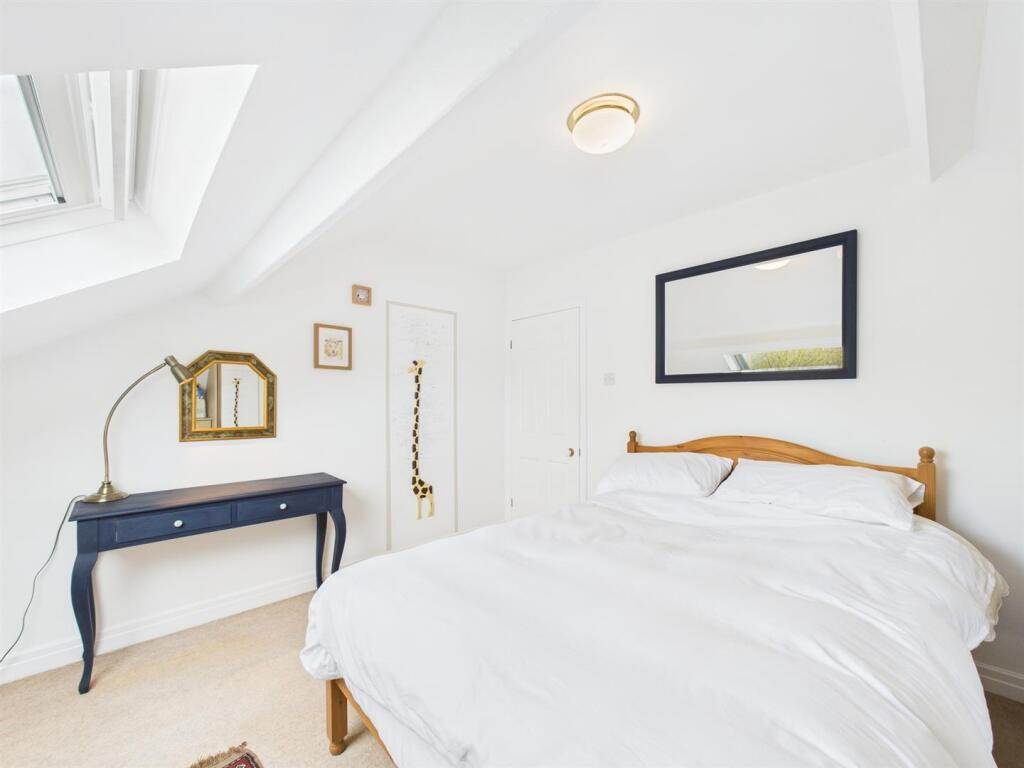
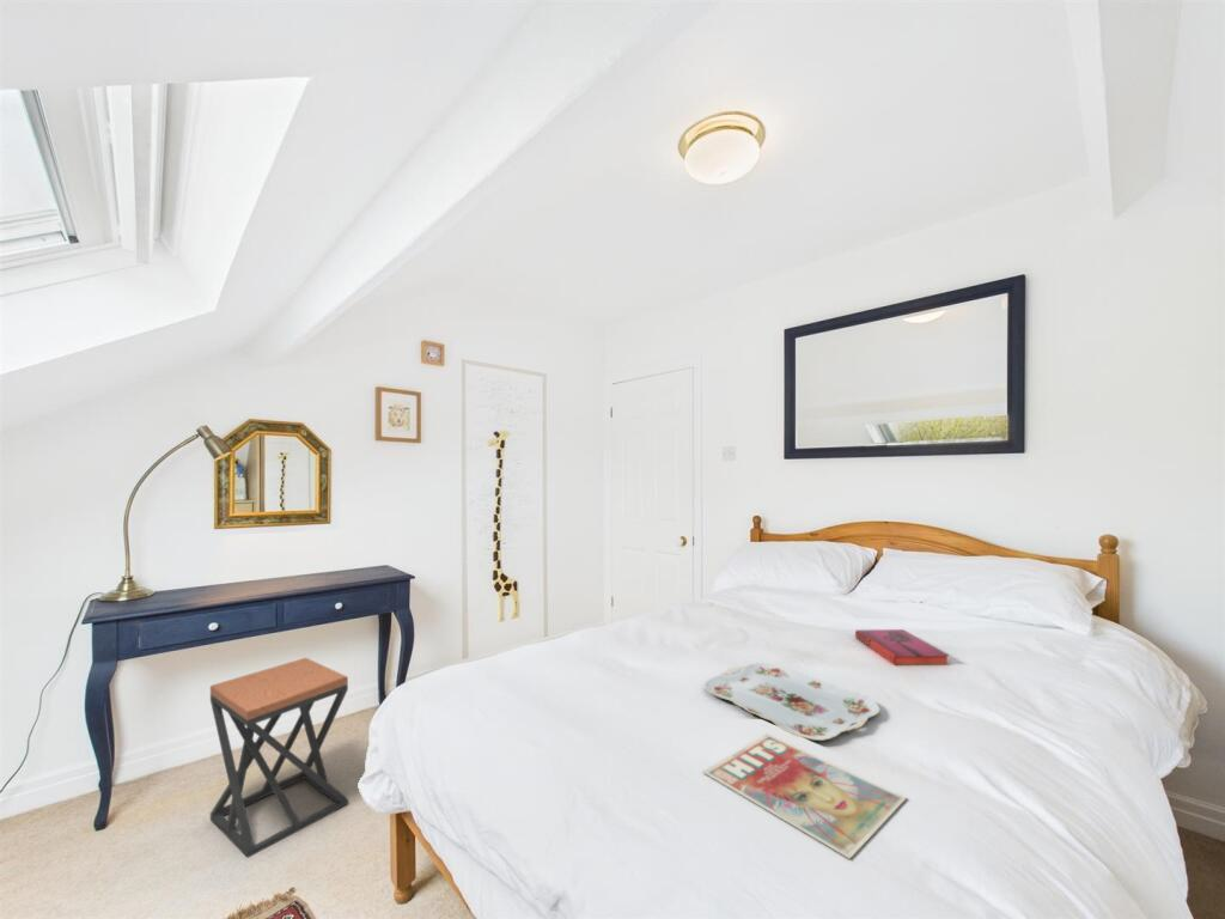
+ stool (280, 745)
+ serving tray (787, 696)
+ magazine (800, 784)
+ hardback book (898, 646)
